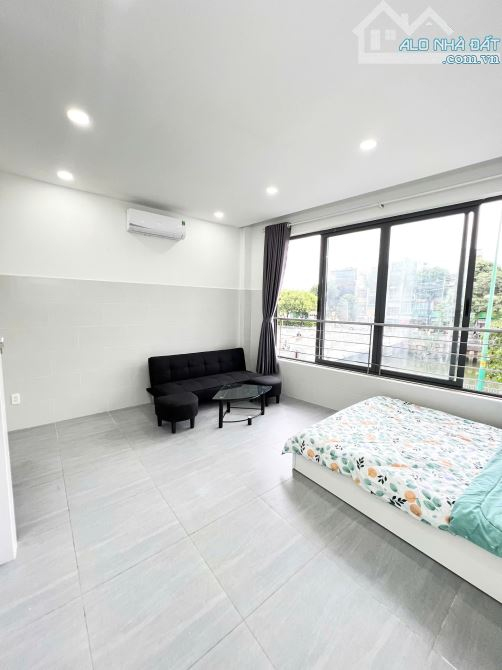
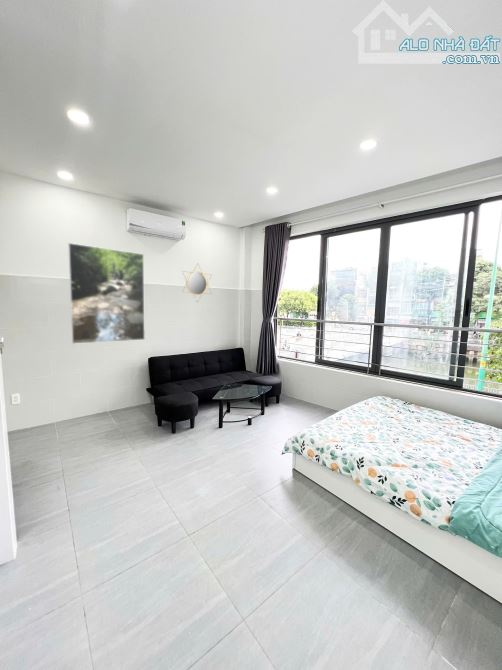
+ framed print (110, 296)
+ home mirror (197, 283)
